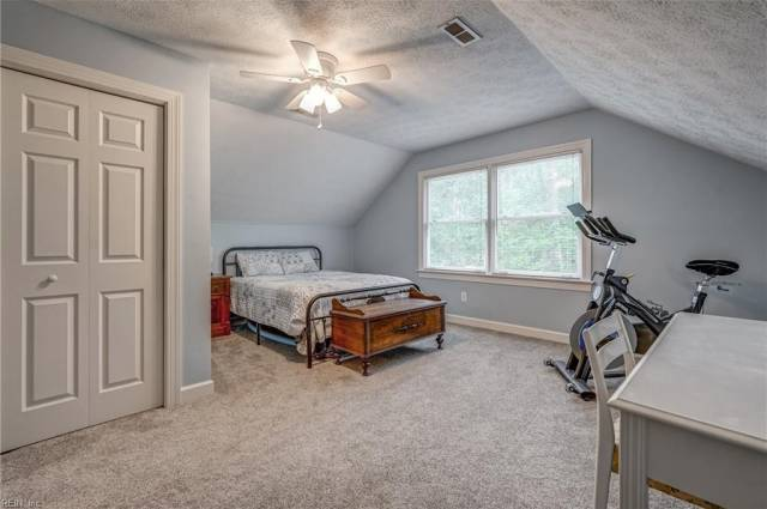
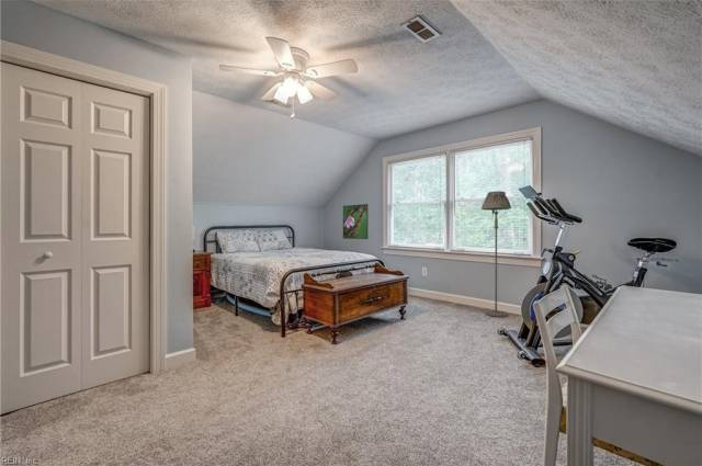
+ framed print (354, 221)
+ floor lamp (496, 252)
